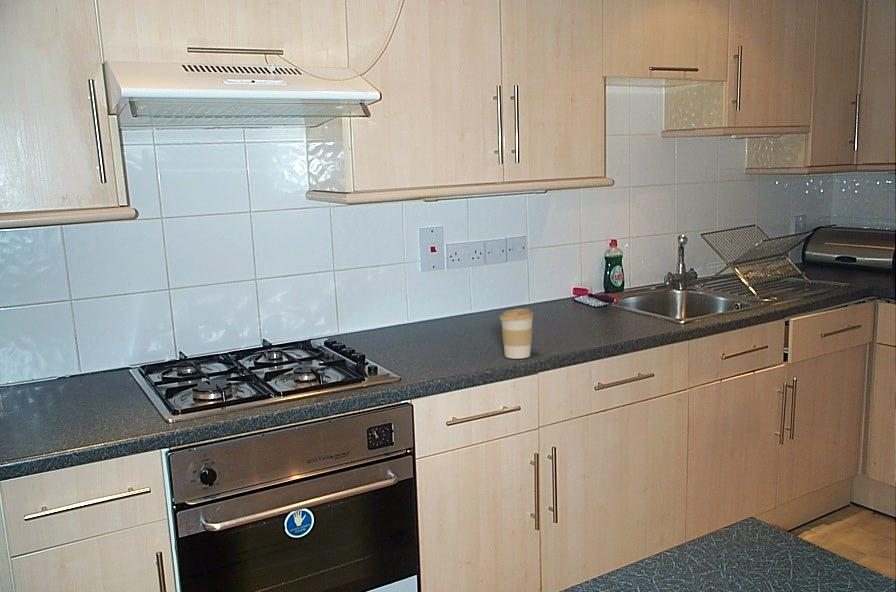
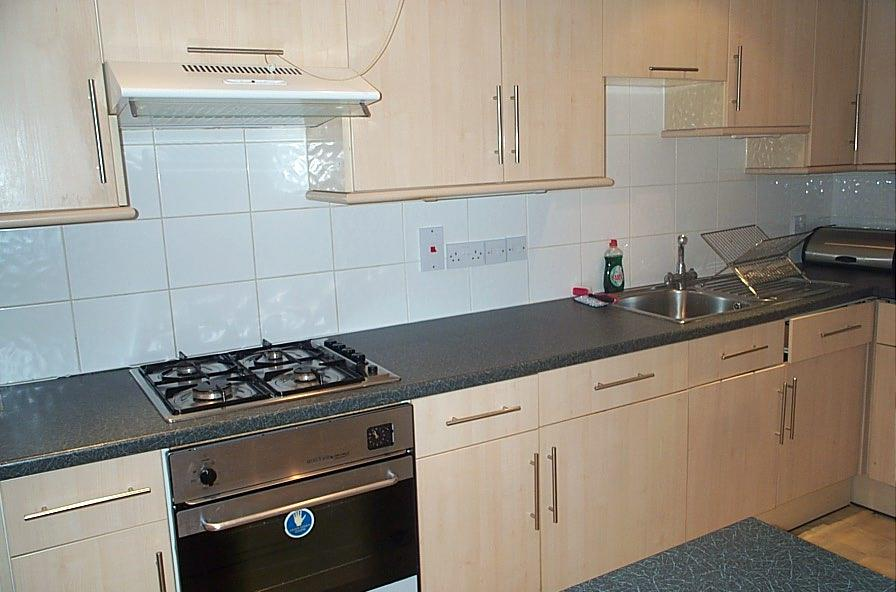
- coffee cup (517, 332)
